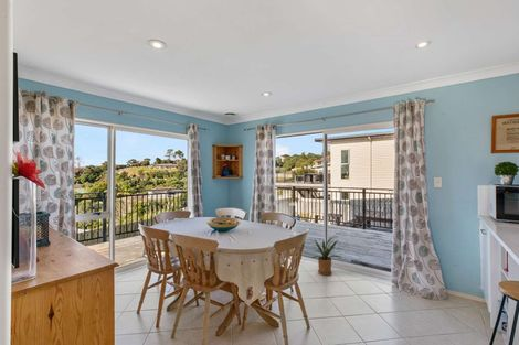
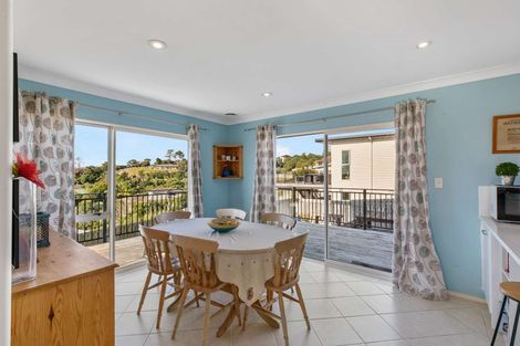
- house plant (325, 254)
